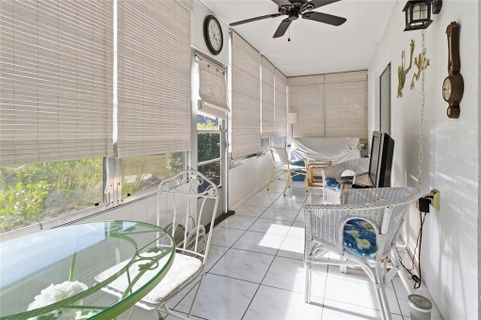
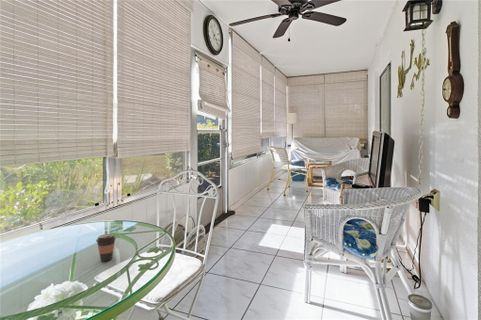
+ coffee cup (106, 247)
